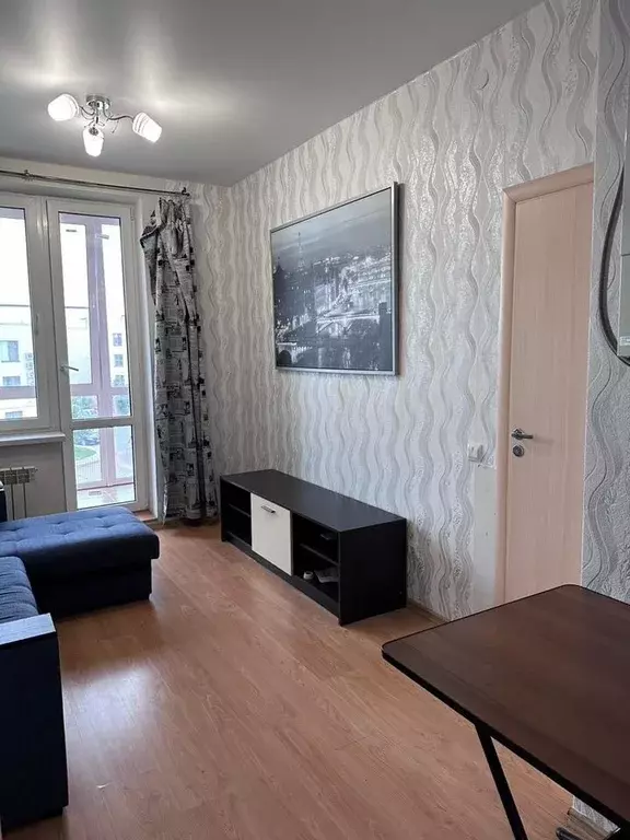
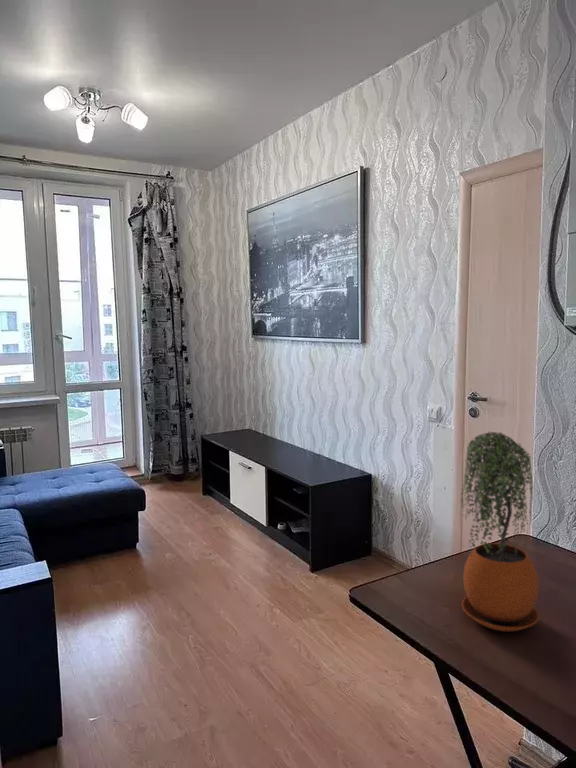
+ potted plant (494, 527)
